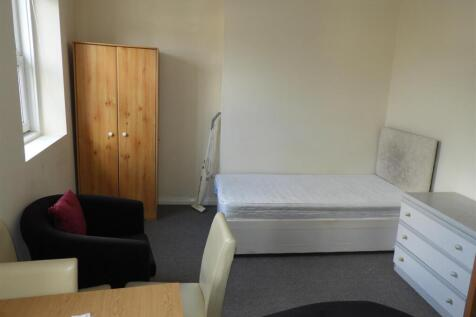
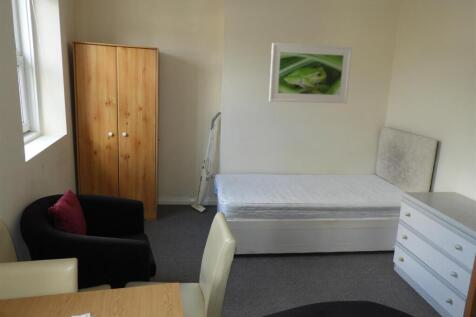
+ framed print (310, 74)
